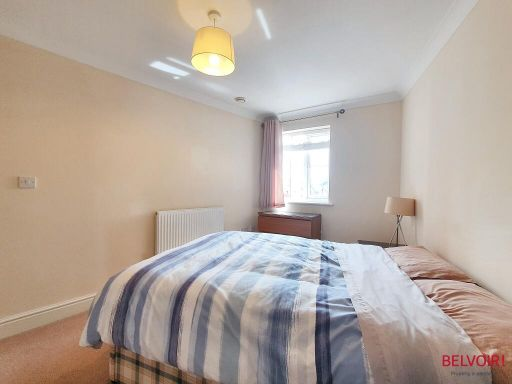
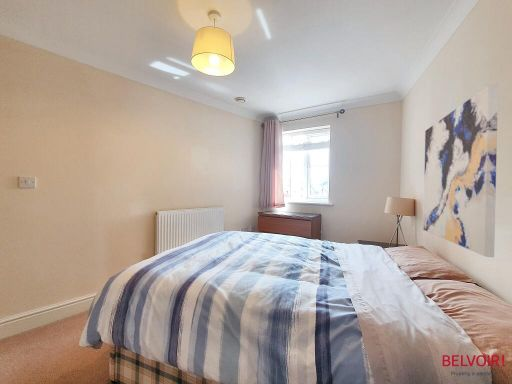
+ wall art (450, 176)
